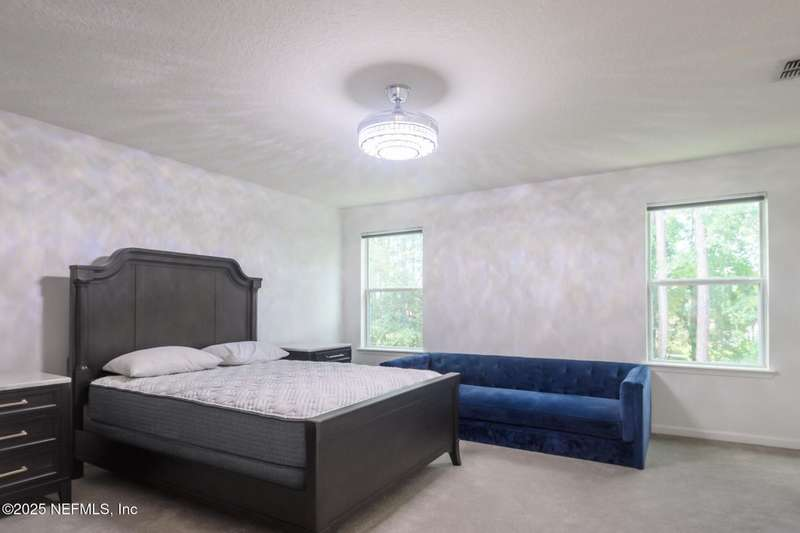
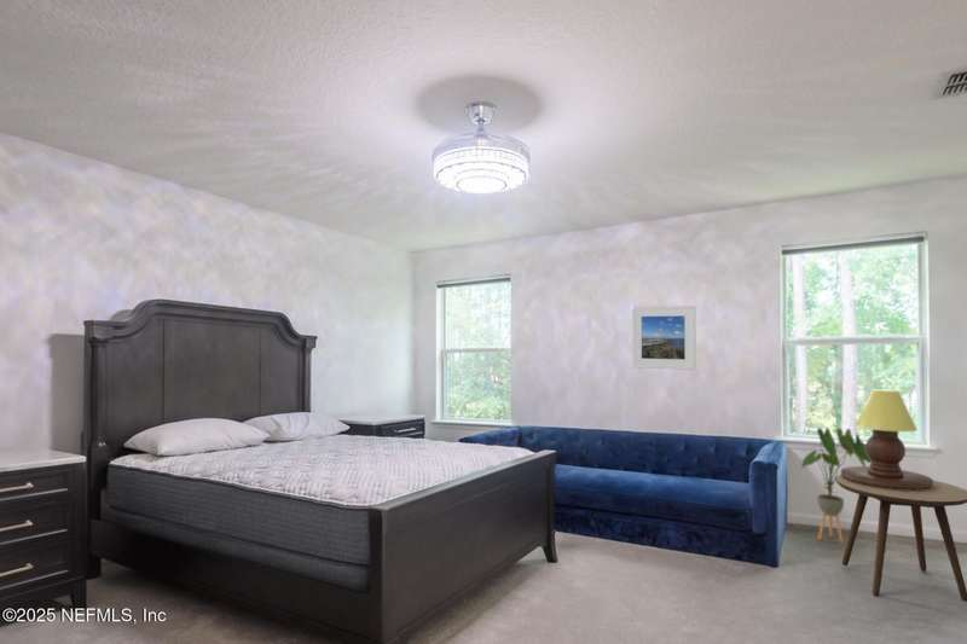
+ table lamp (885, 435)
+ house plant (833, 483)
+ side table (886, 533)
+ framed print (662, 337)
